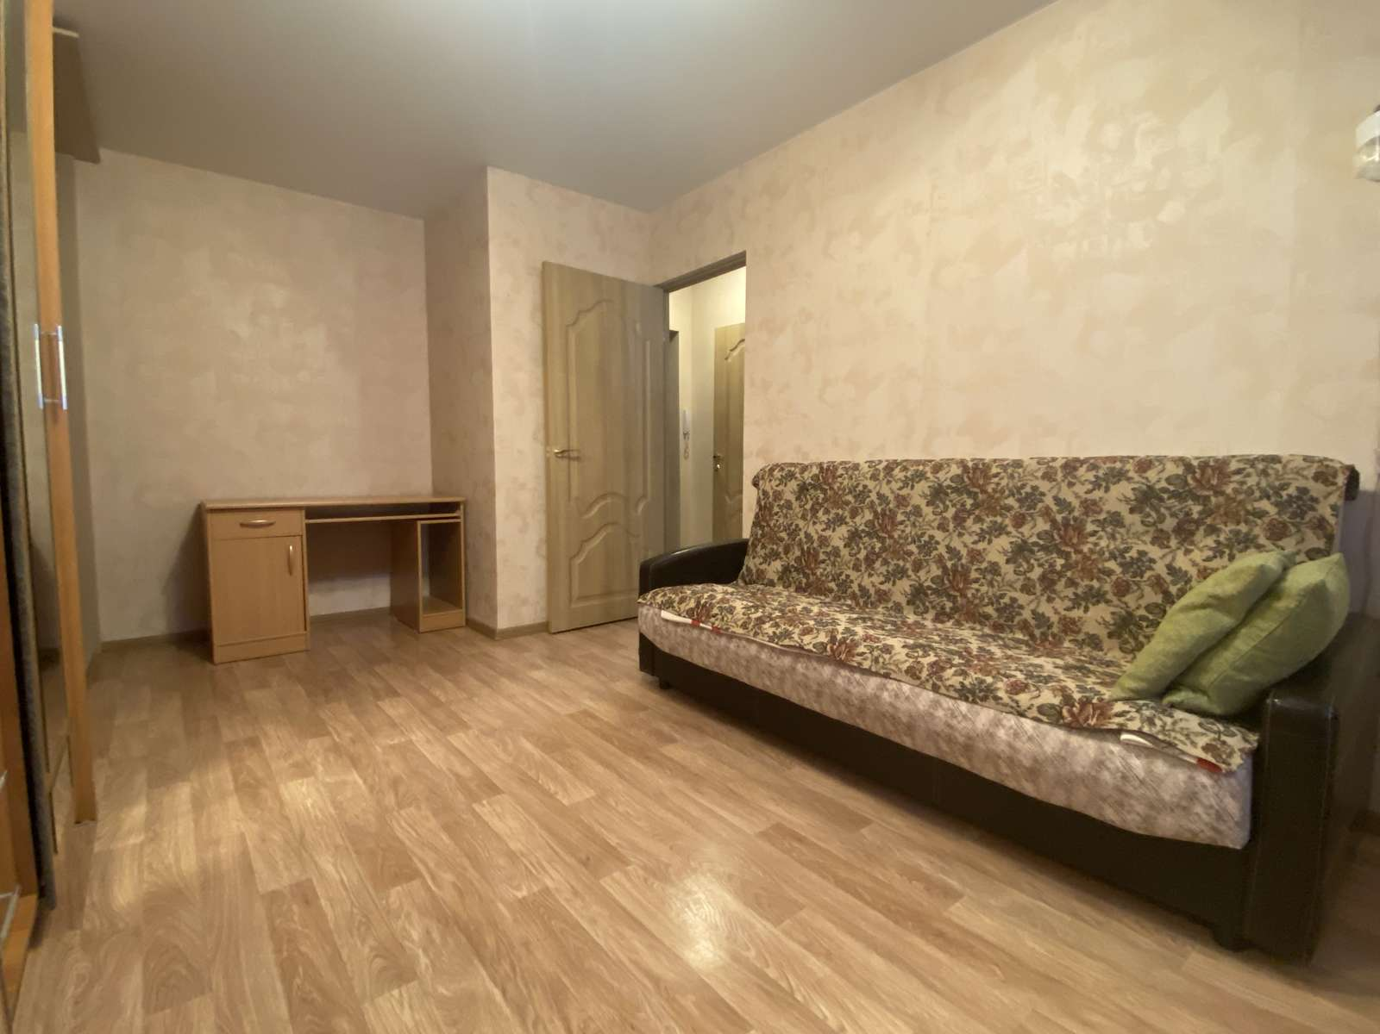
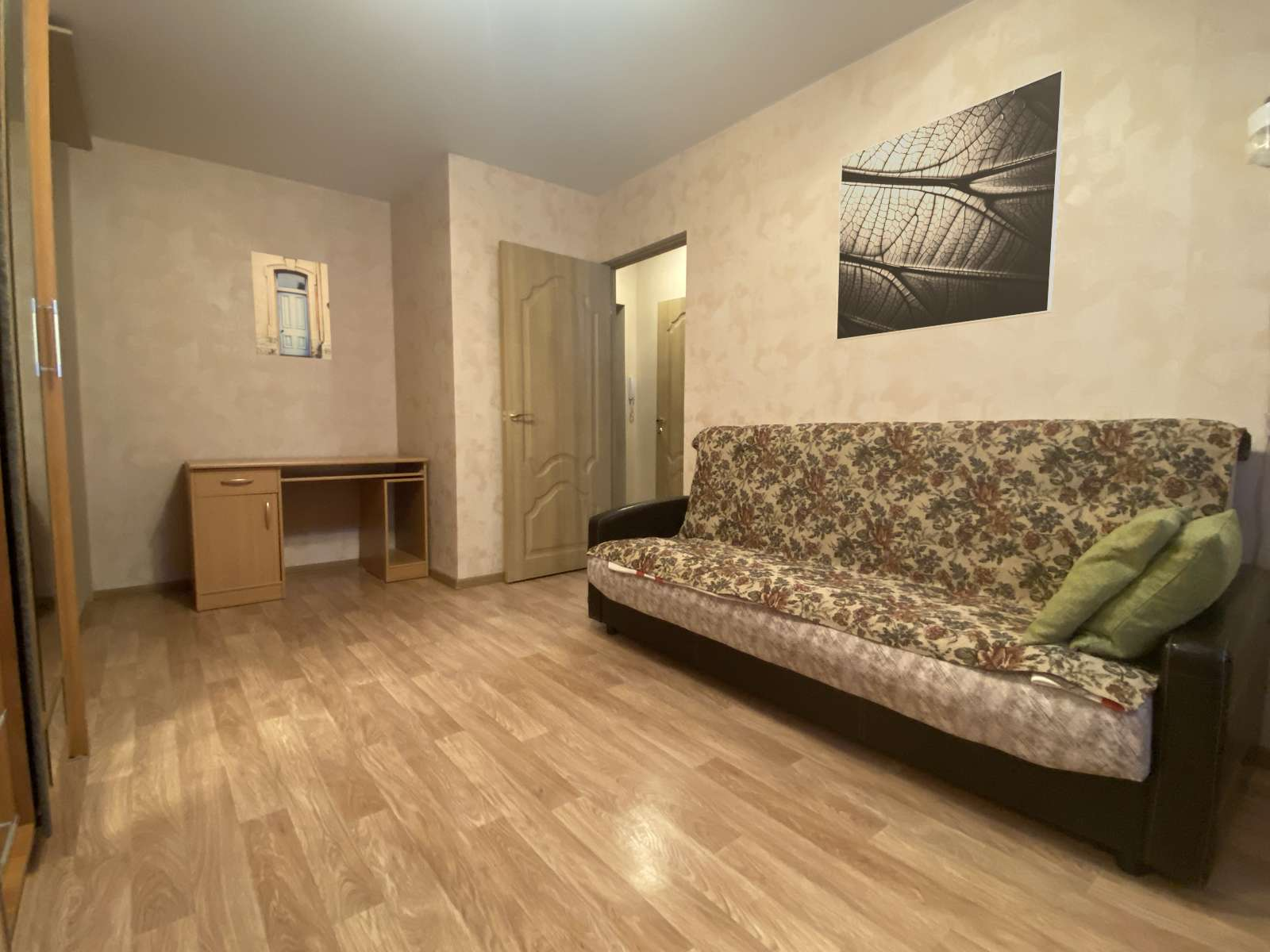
+ wall art (293, 308)
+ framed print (933, 226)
